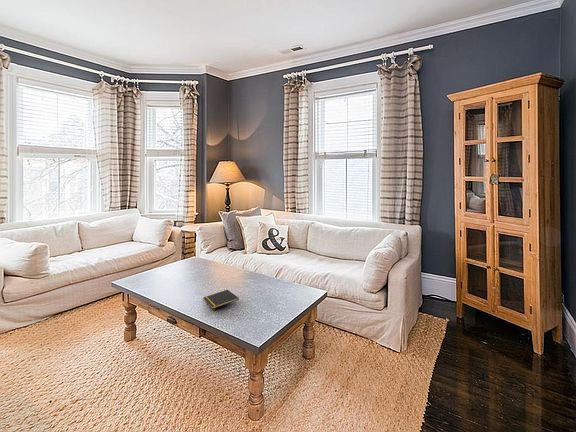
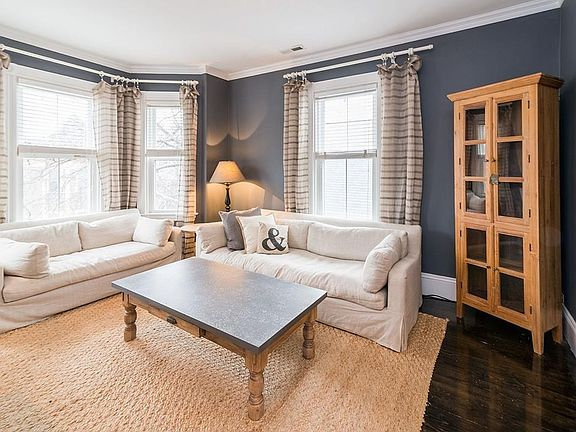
- notepad (220, 298)
